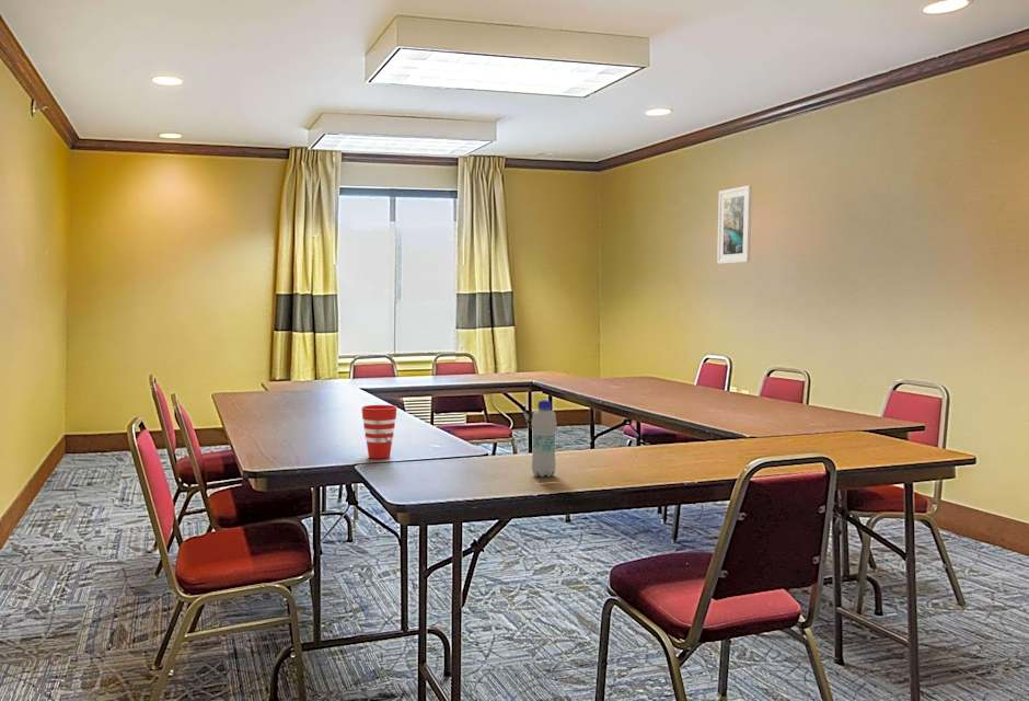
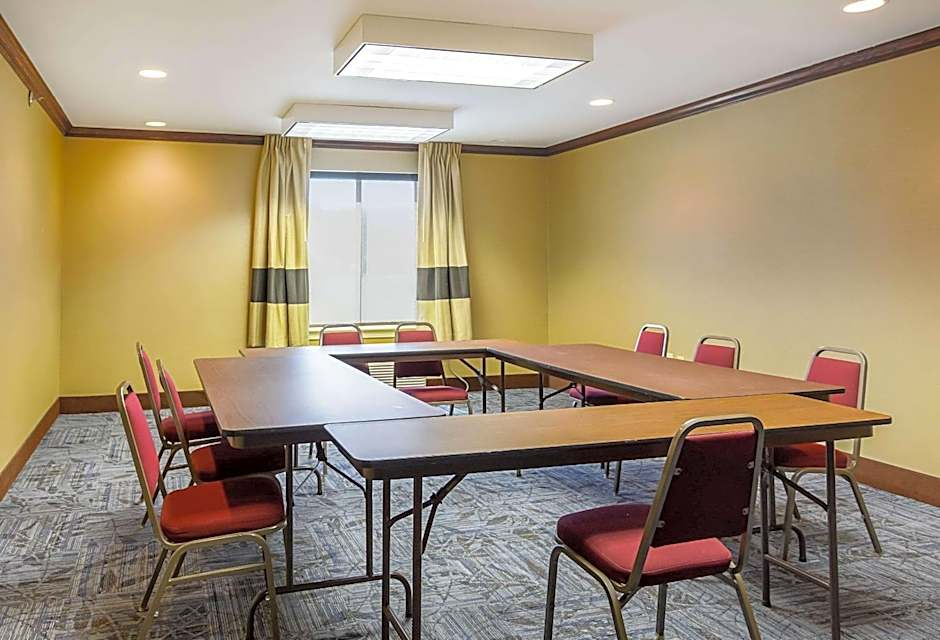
- cup (379, 432)
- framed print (733, 226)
- bottle (543, 437)
